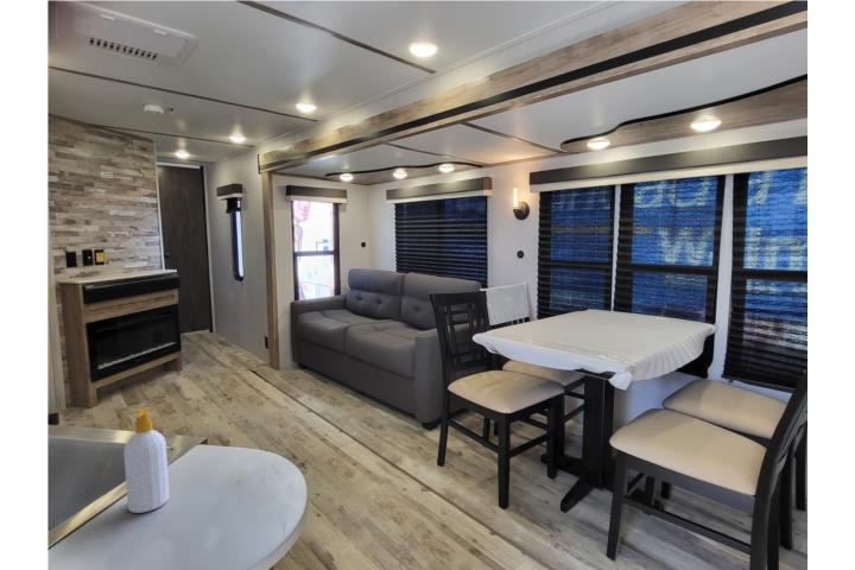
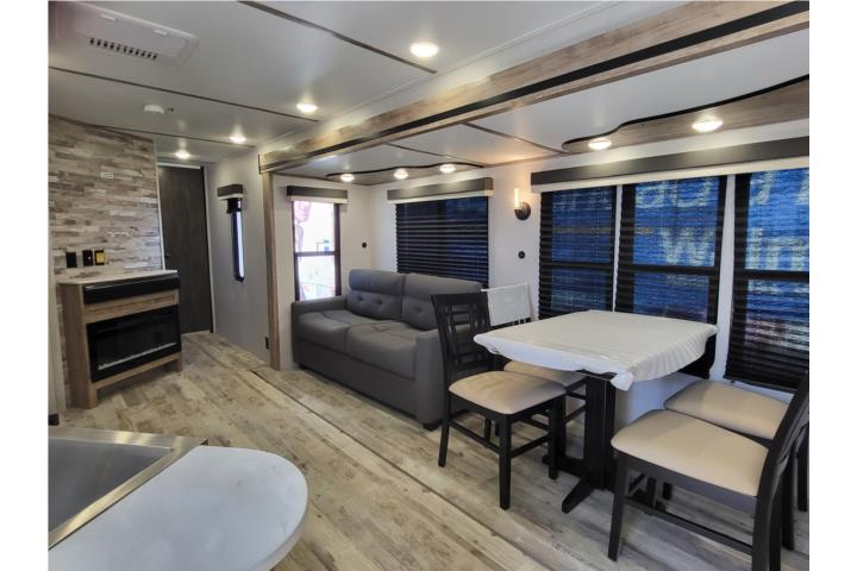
- soap bottle (145, 456)
